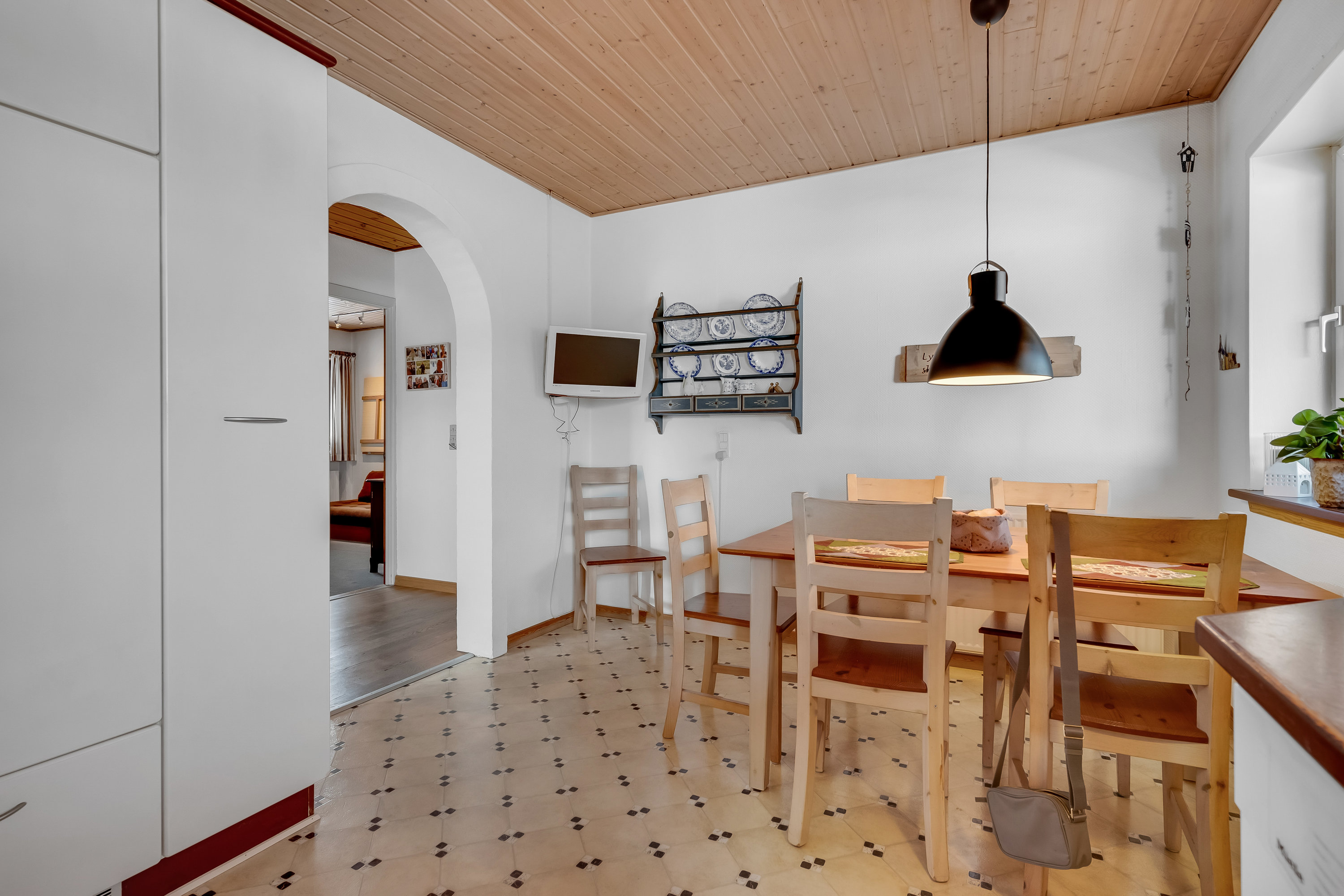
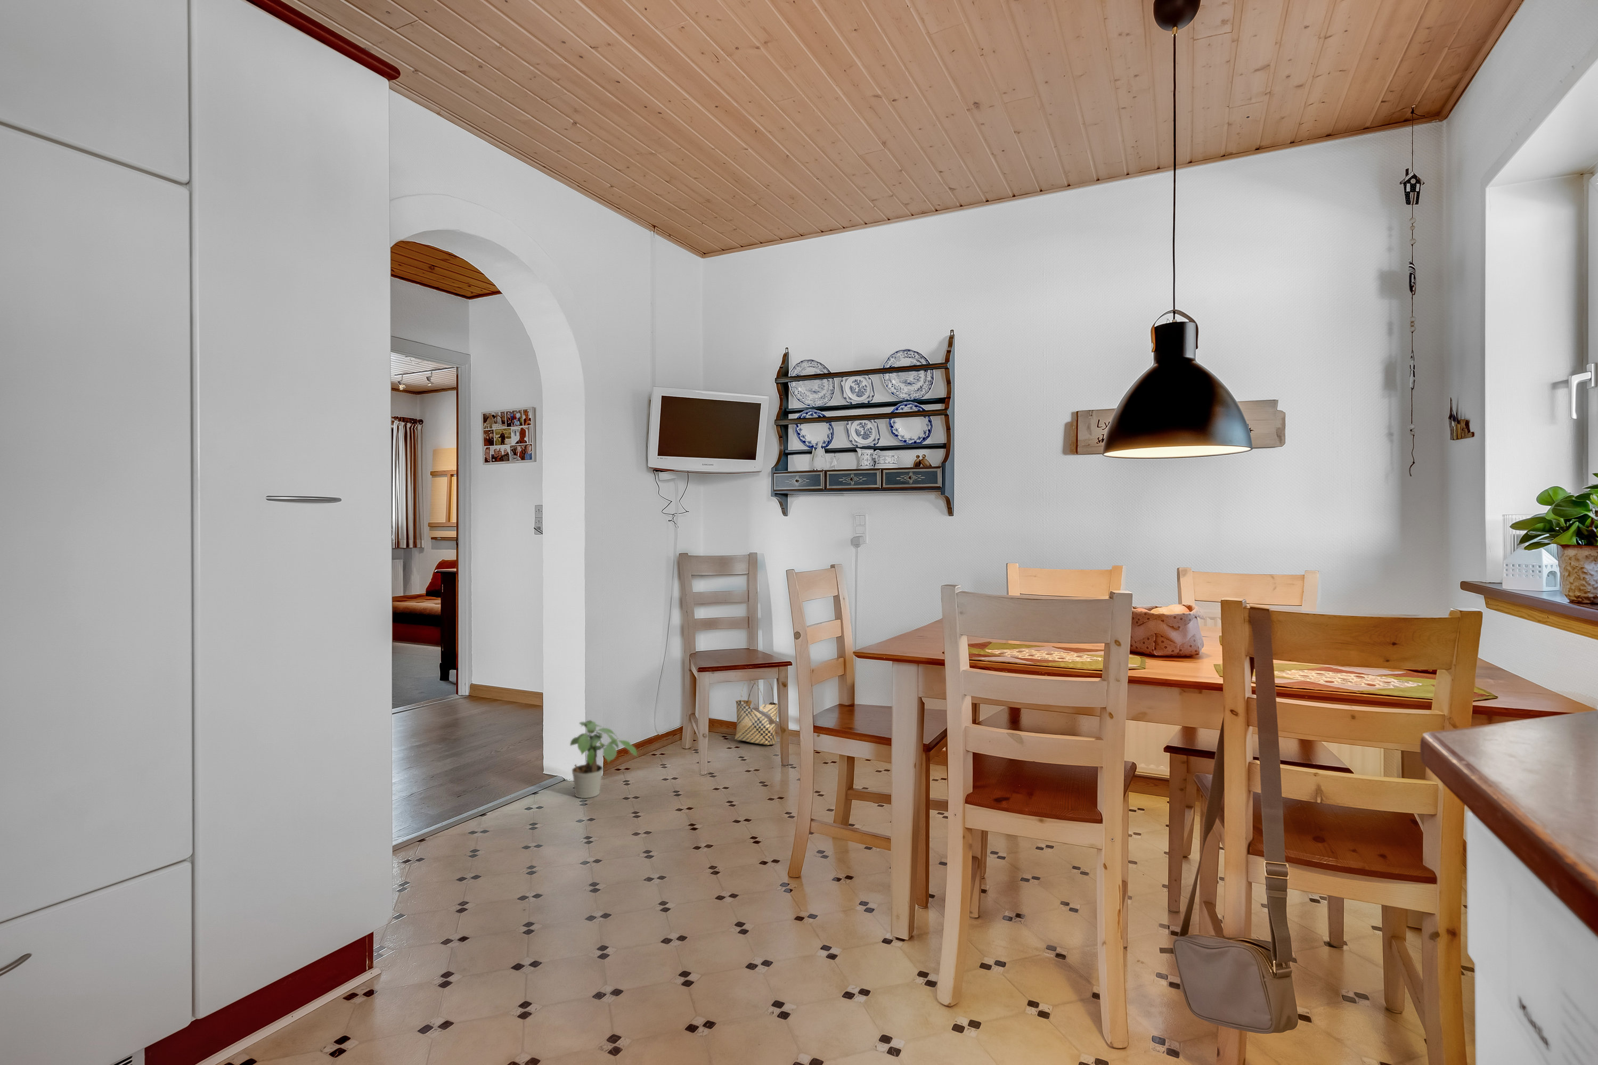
+ woven basket (755, 711)
+ potted plant (596, 758)
